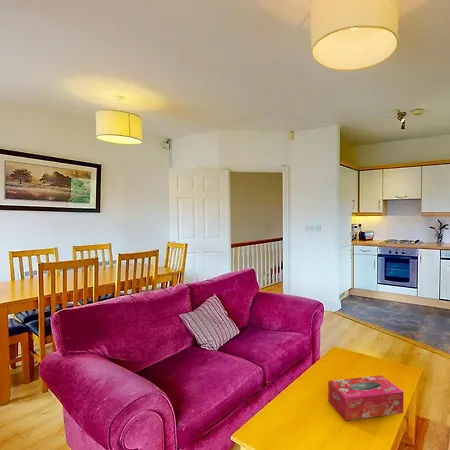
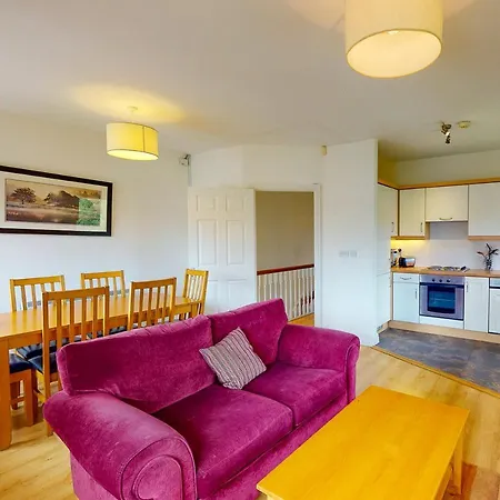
- tissue box (364, 396)
